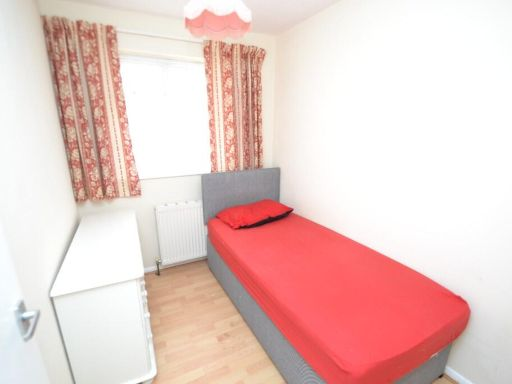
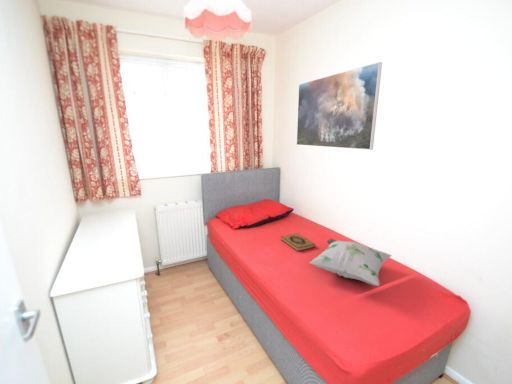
+ hardback book (297, 241)
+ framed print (330, 112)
+ decorative pillow (349, 258)
